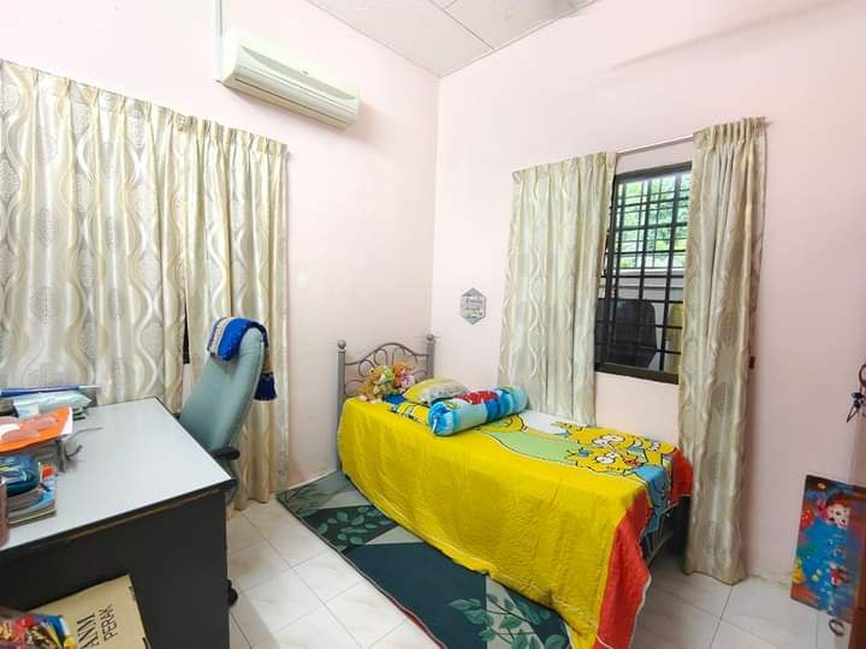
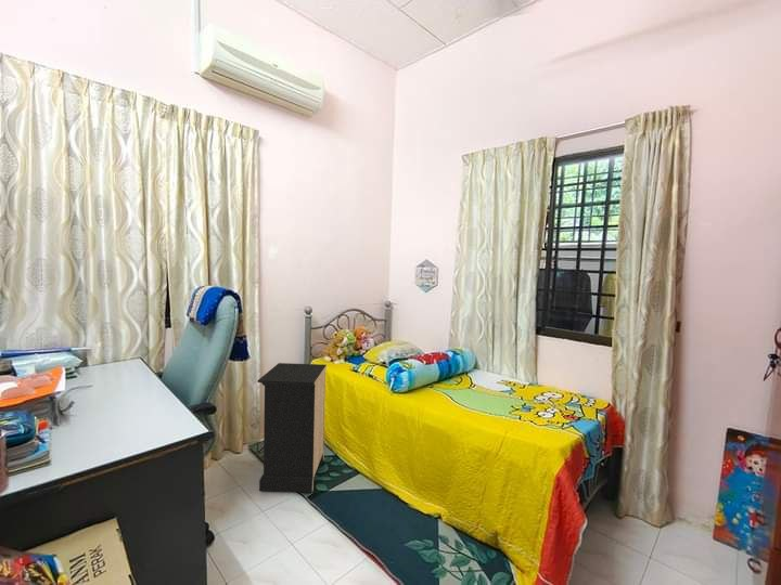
+ nightstand (294, 422)
